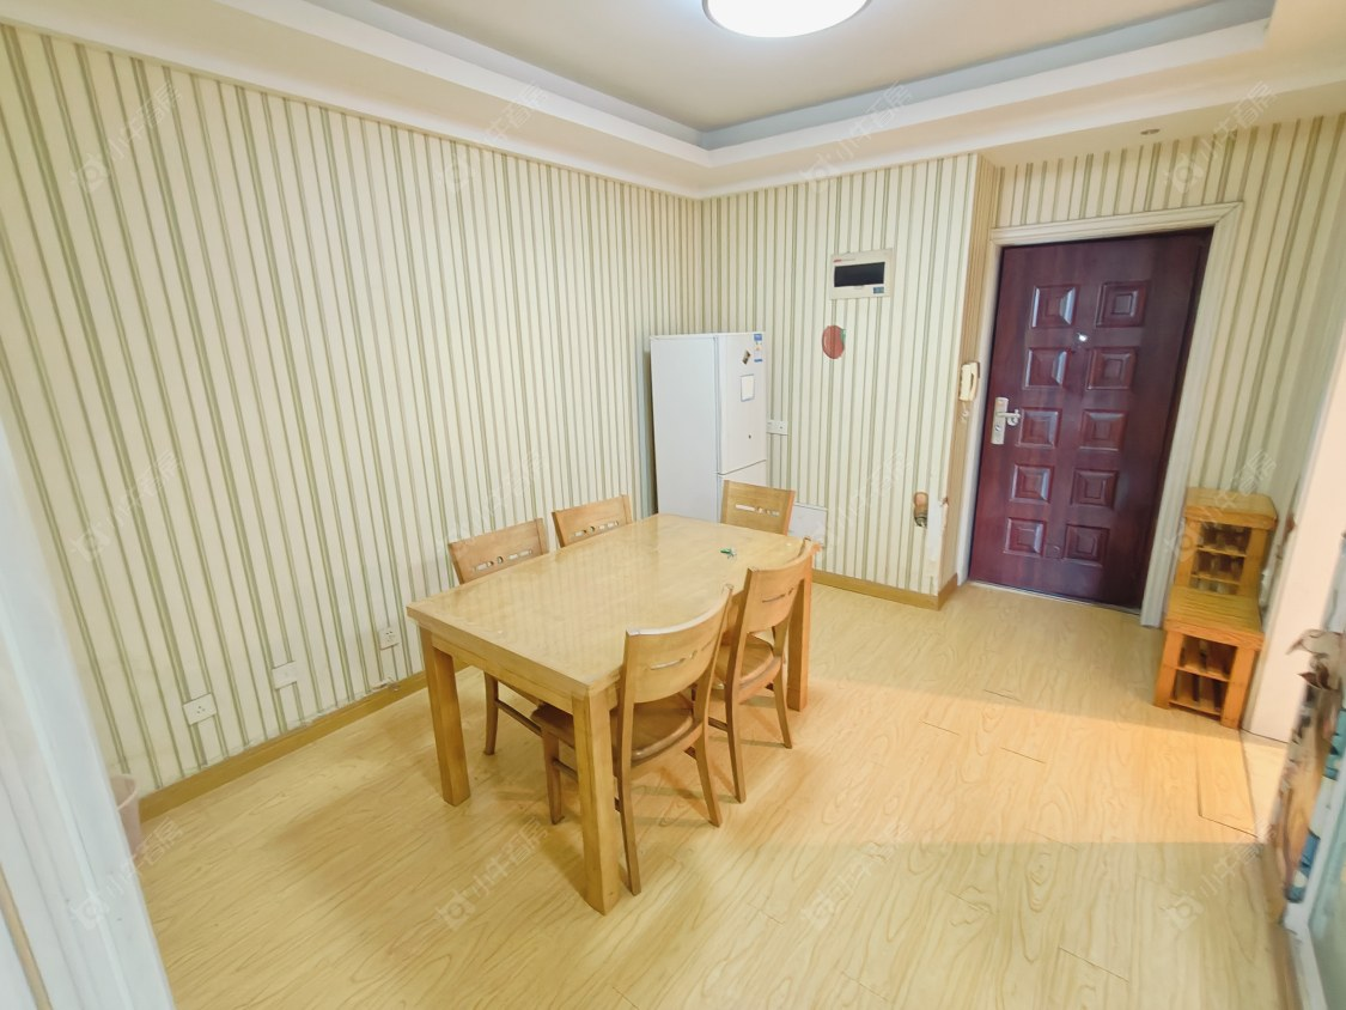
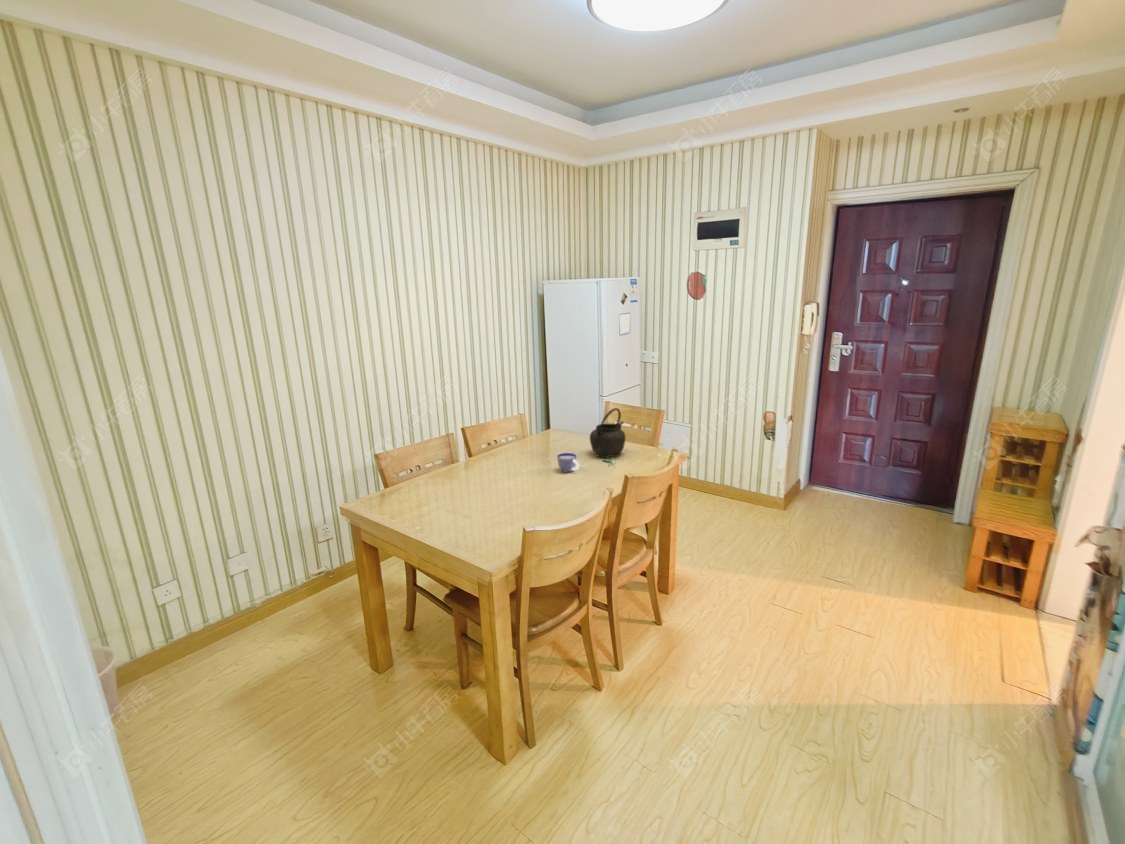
+ cup (569, 463)
+ kettle (611, 430)
